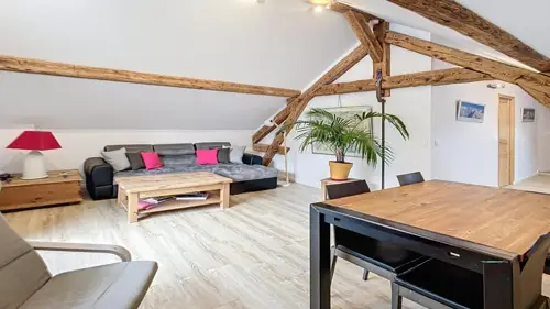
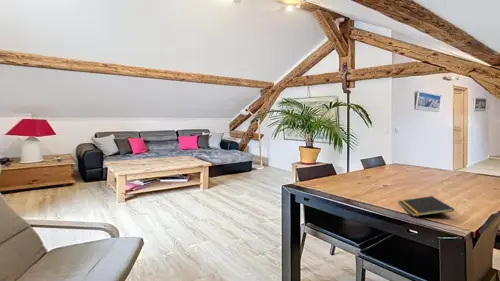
+ notepad (423, 205)
